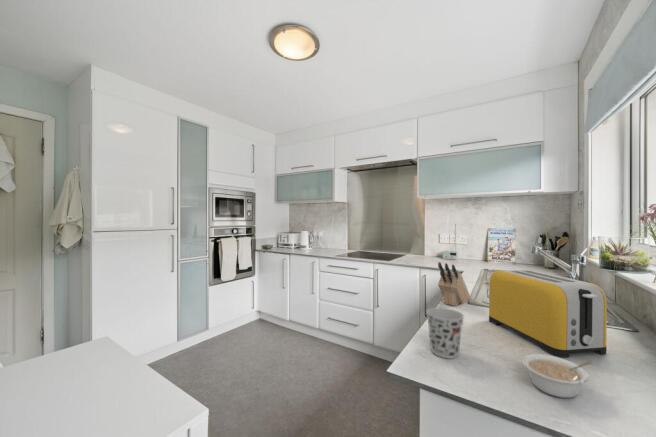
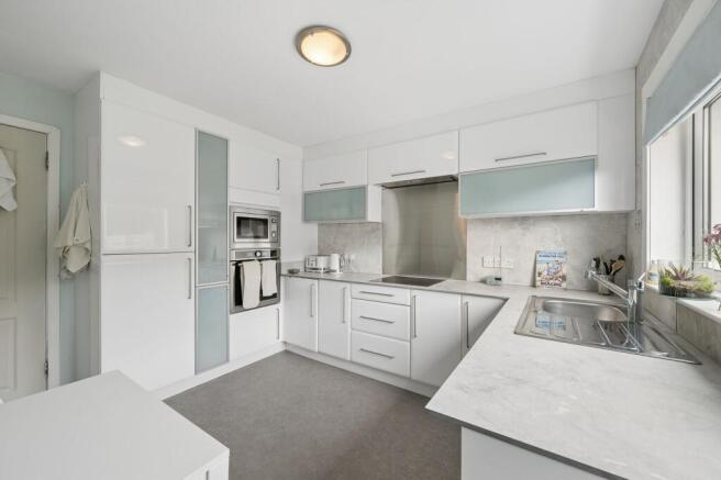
- cup (444, 332)
- toaster (542, 306)
- legume (554, 374)
- knife block (453, 281)
